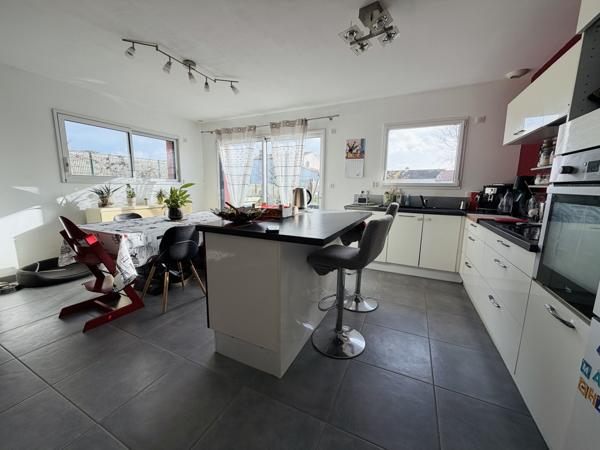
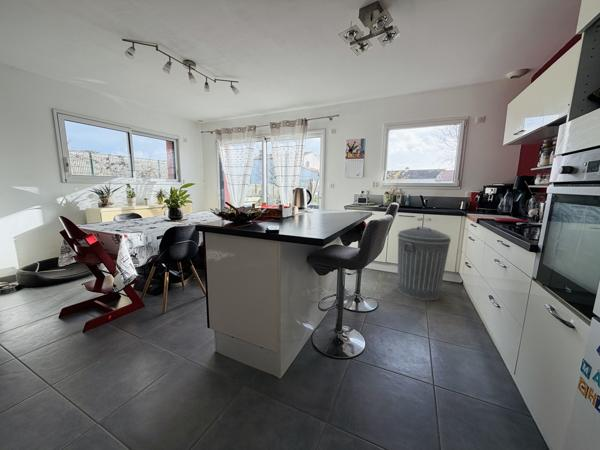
+ trash can (420, 260)
